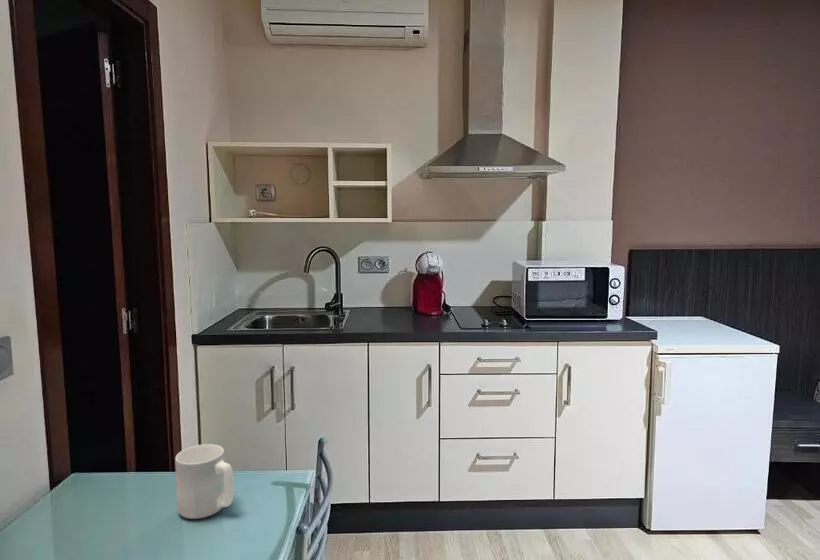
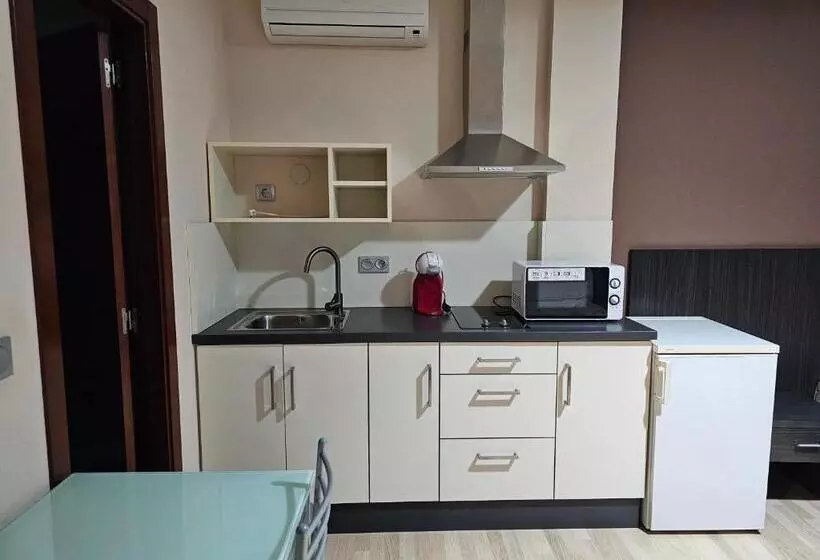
- mug (207, 480)
